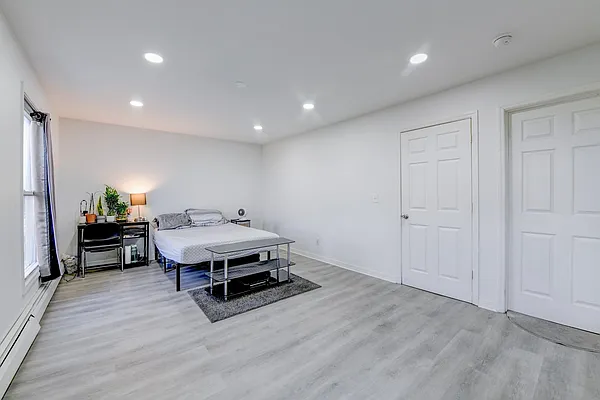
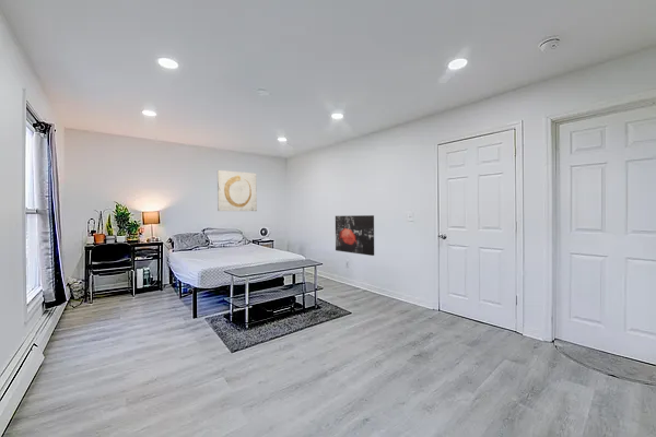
+ wall art (353, 234)
+ wall art (237, 191)
